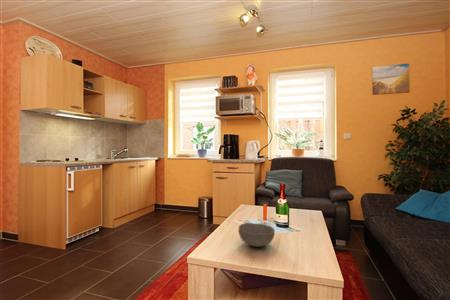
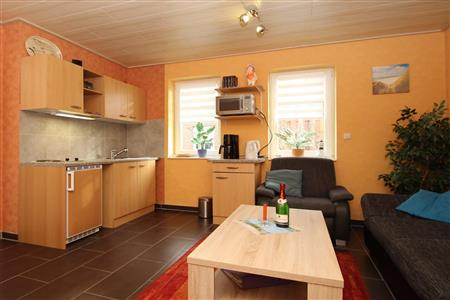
- bowl (256, 236)
